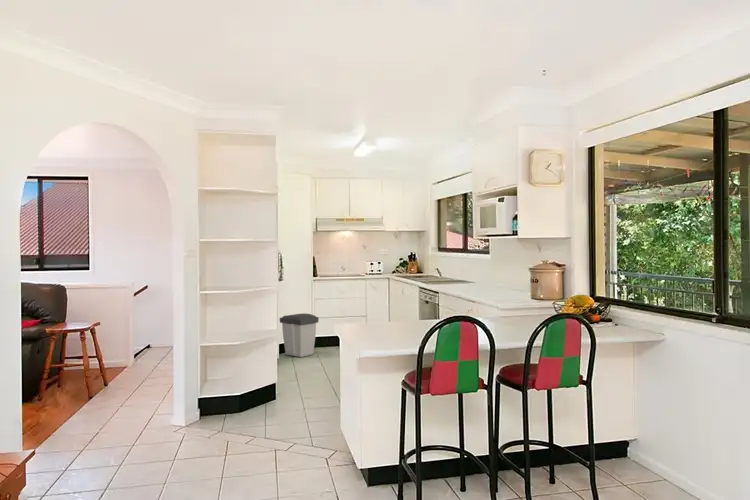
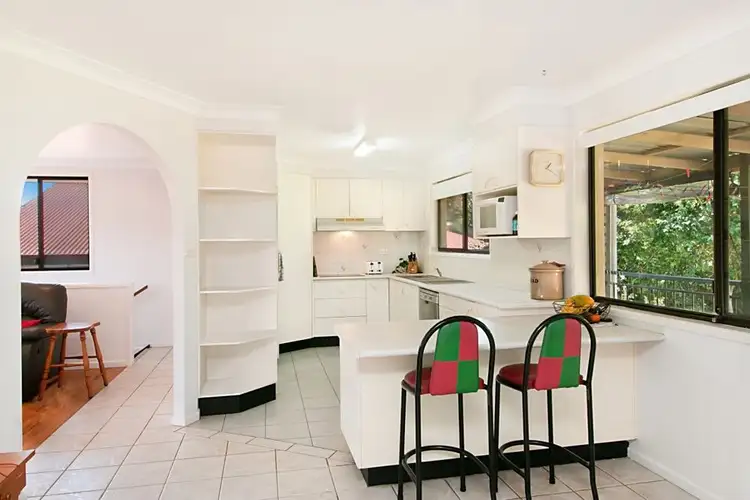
- trash can (298, 334)
